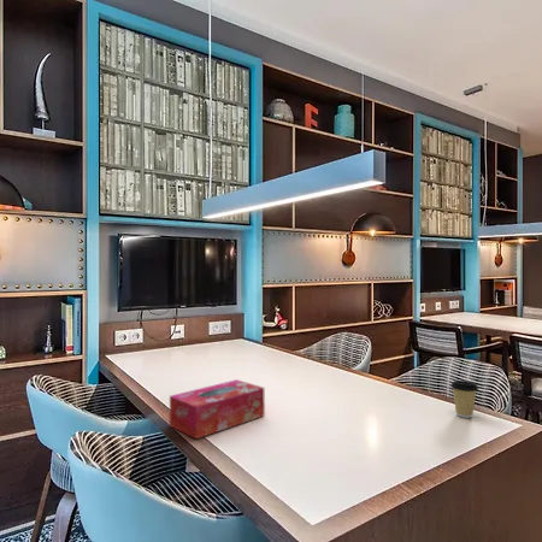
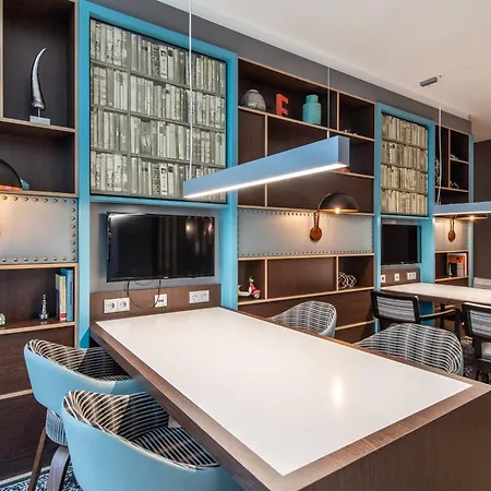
- coffee cup (464, 397)
- tissue box (218, 406)
